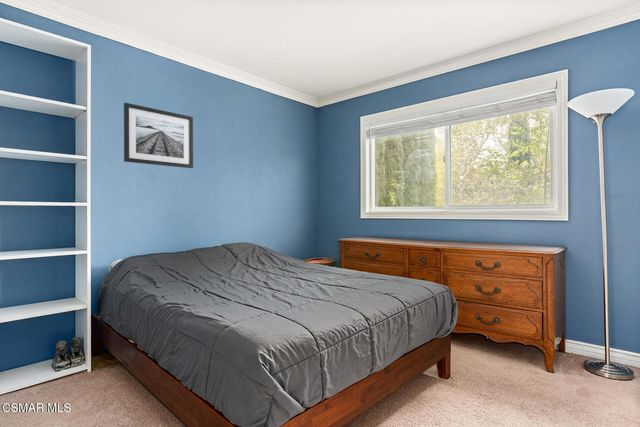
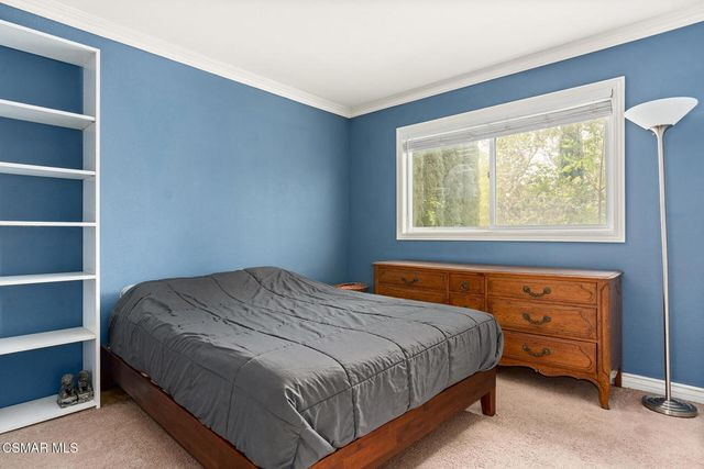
- wall art (160, 137)
